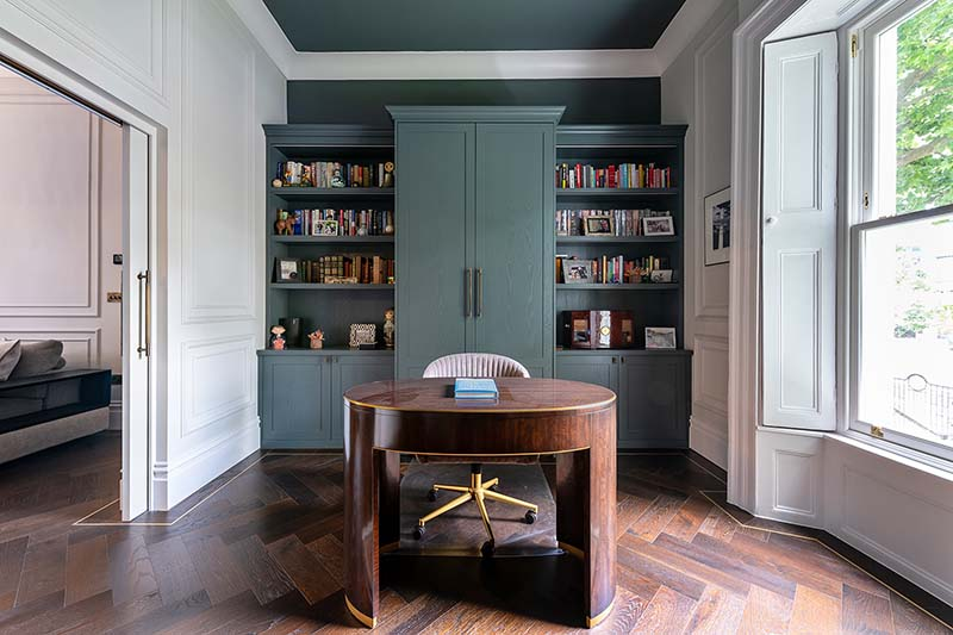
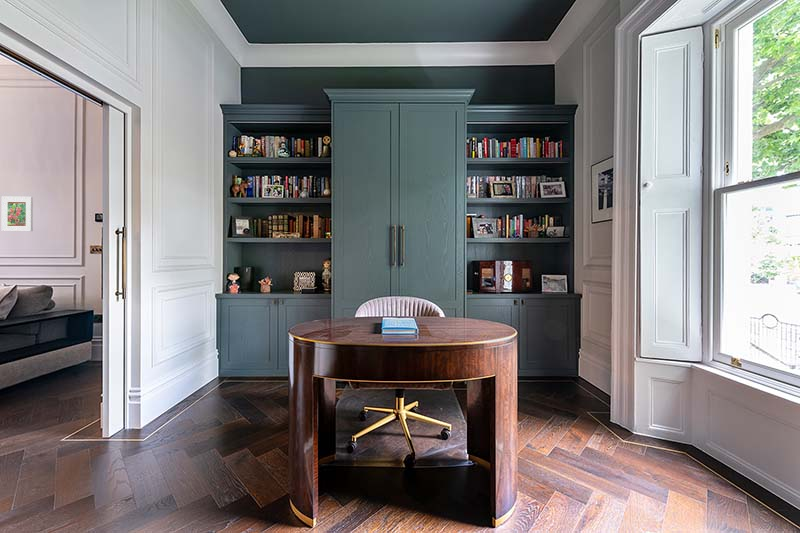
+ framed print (17, 214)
